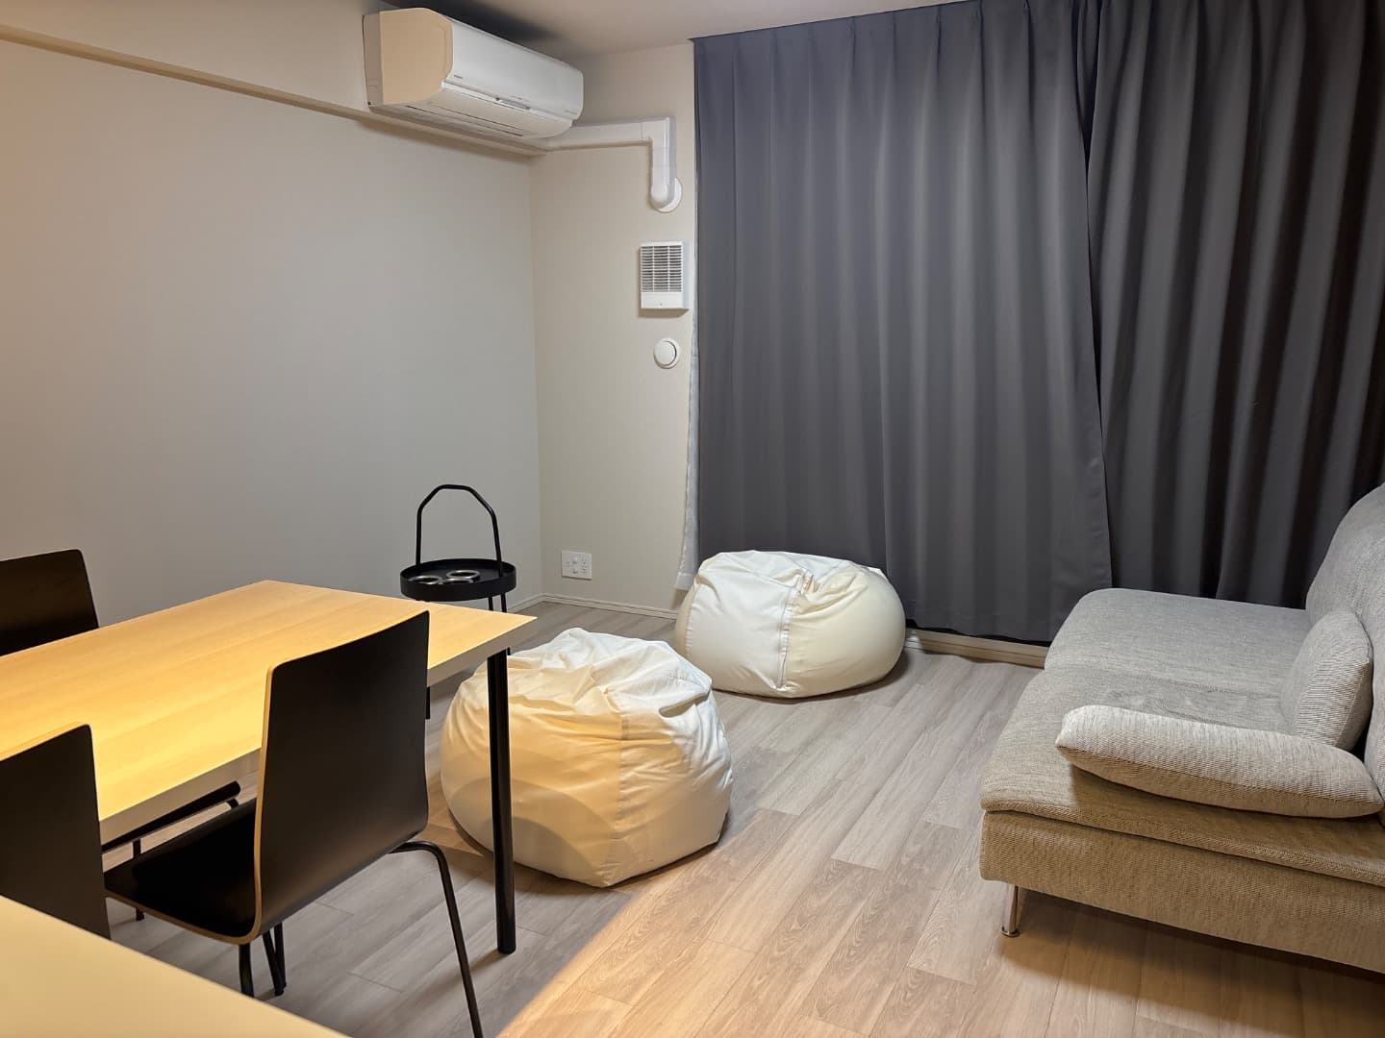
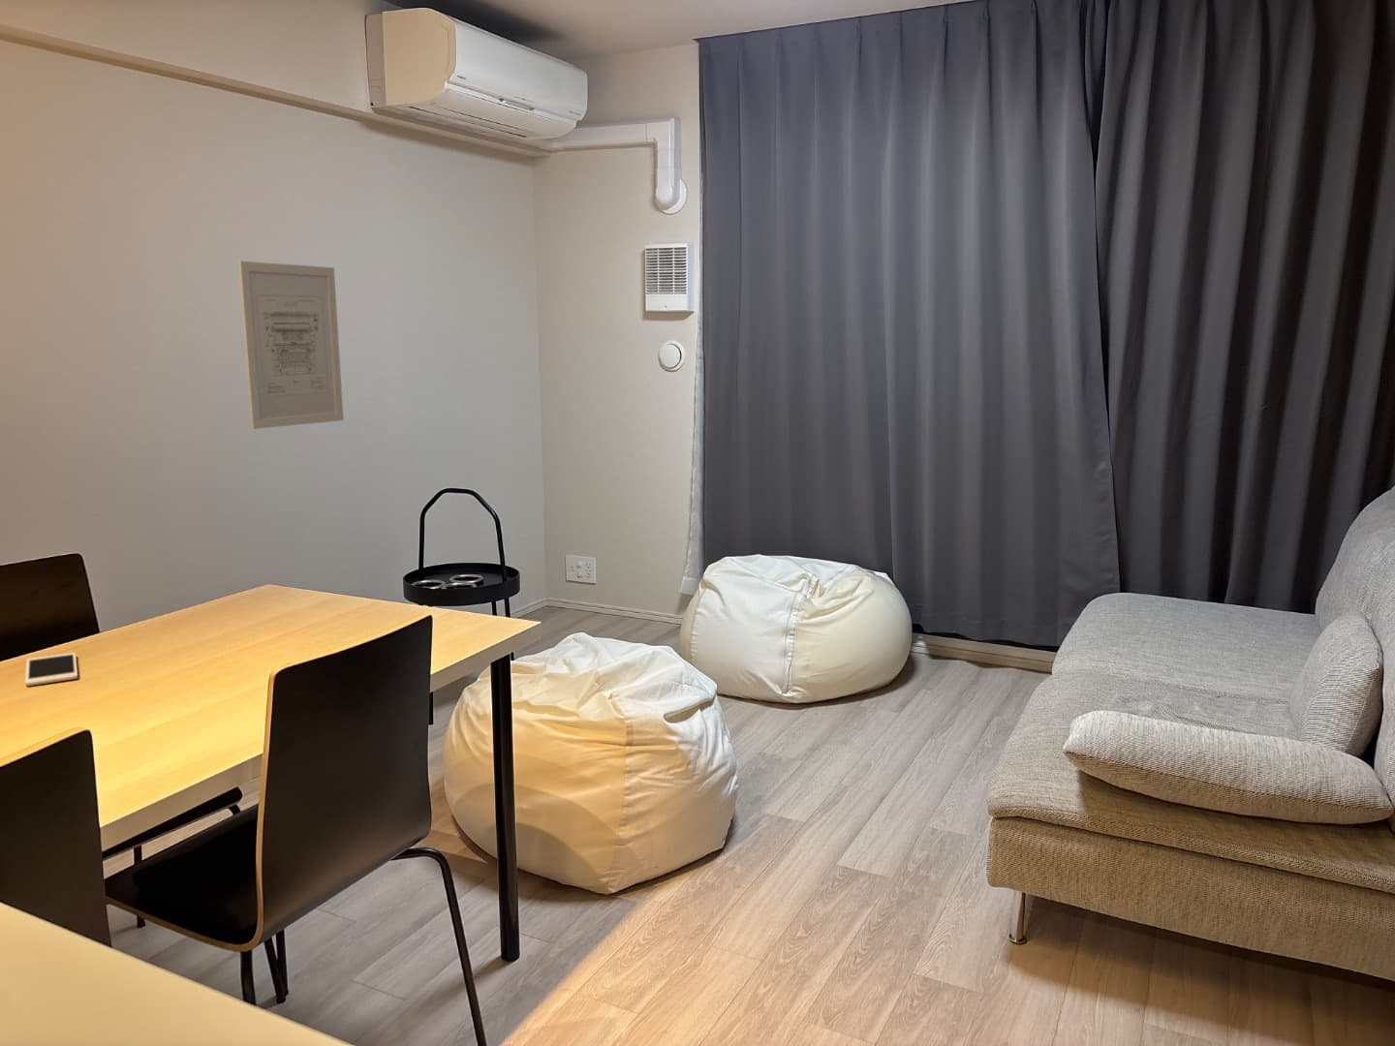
+ cell phone (52, 668)
+ wall art (293, 345)
